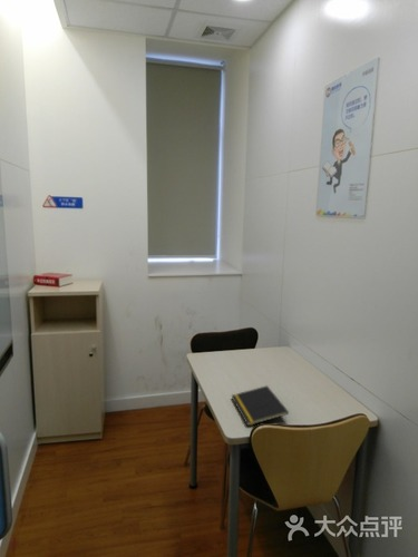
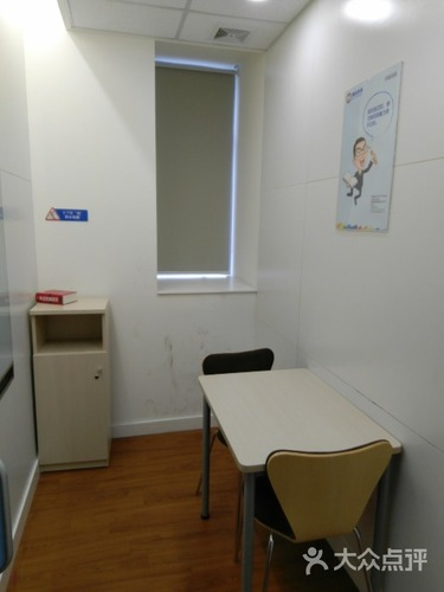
- notepad (257, 403)
